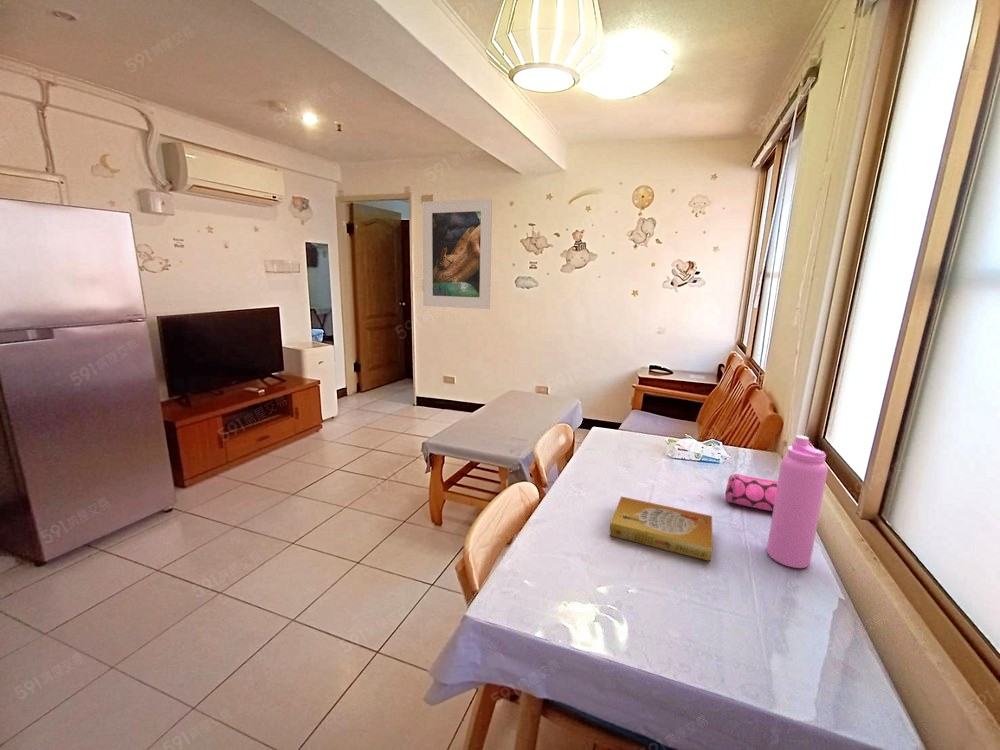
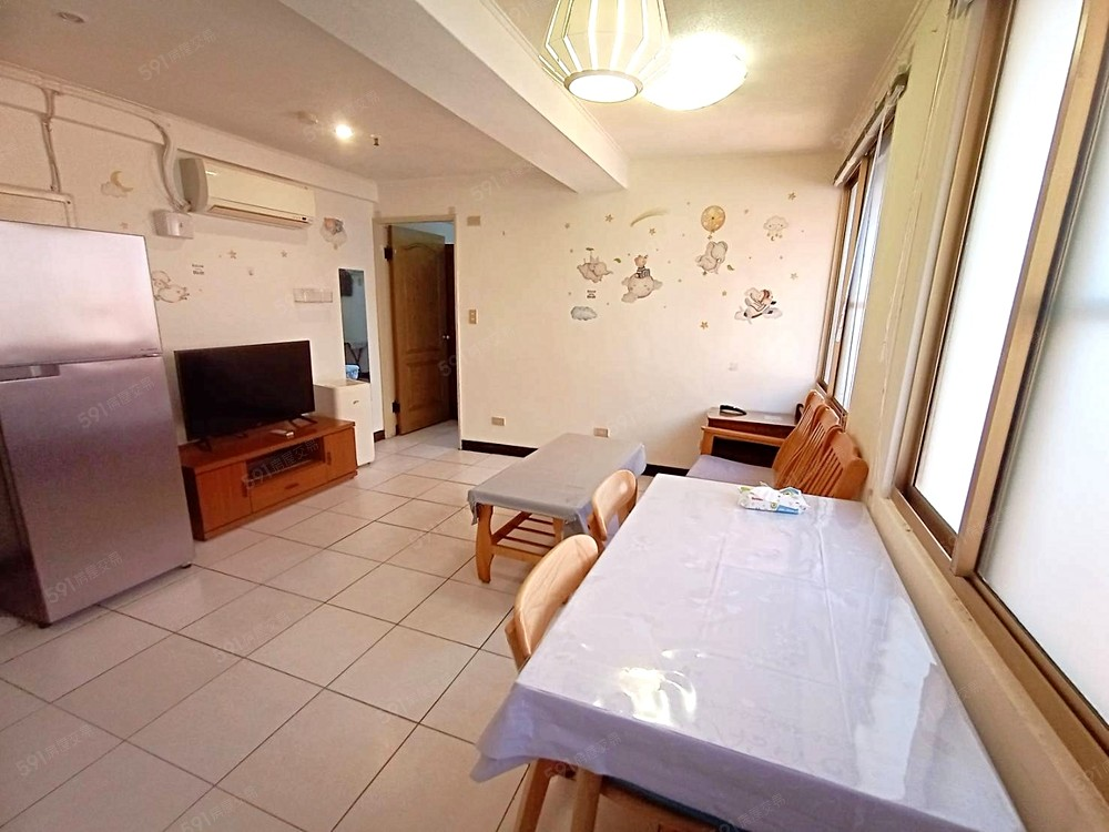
- pencil case (765, 492)
- water bottle (797, 500)
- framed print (456, 255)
- book (661, 526)
